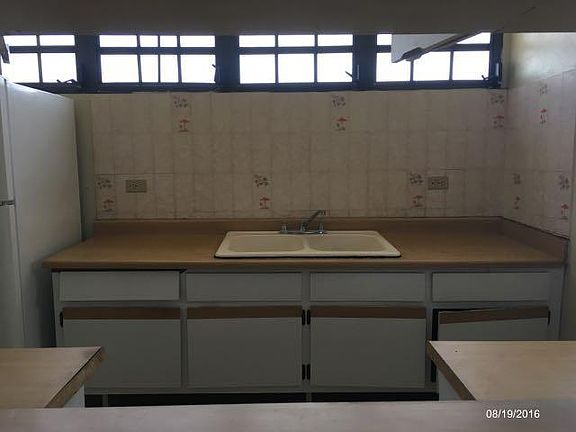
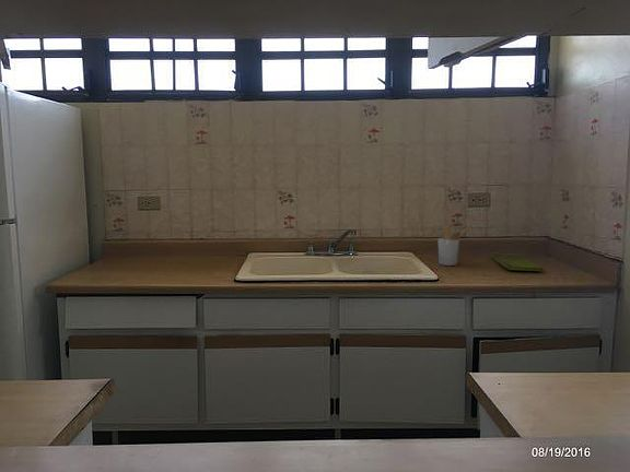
+ dish towel (515, 261)
+ utensil holder (453, 245)
